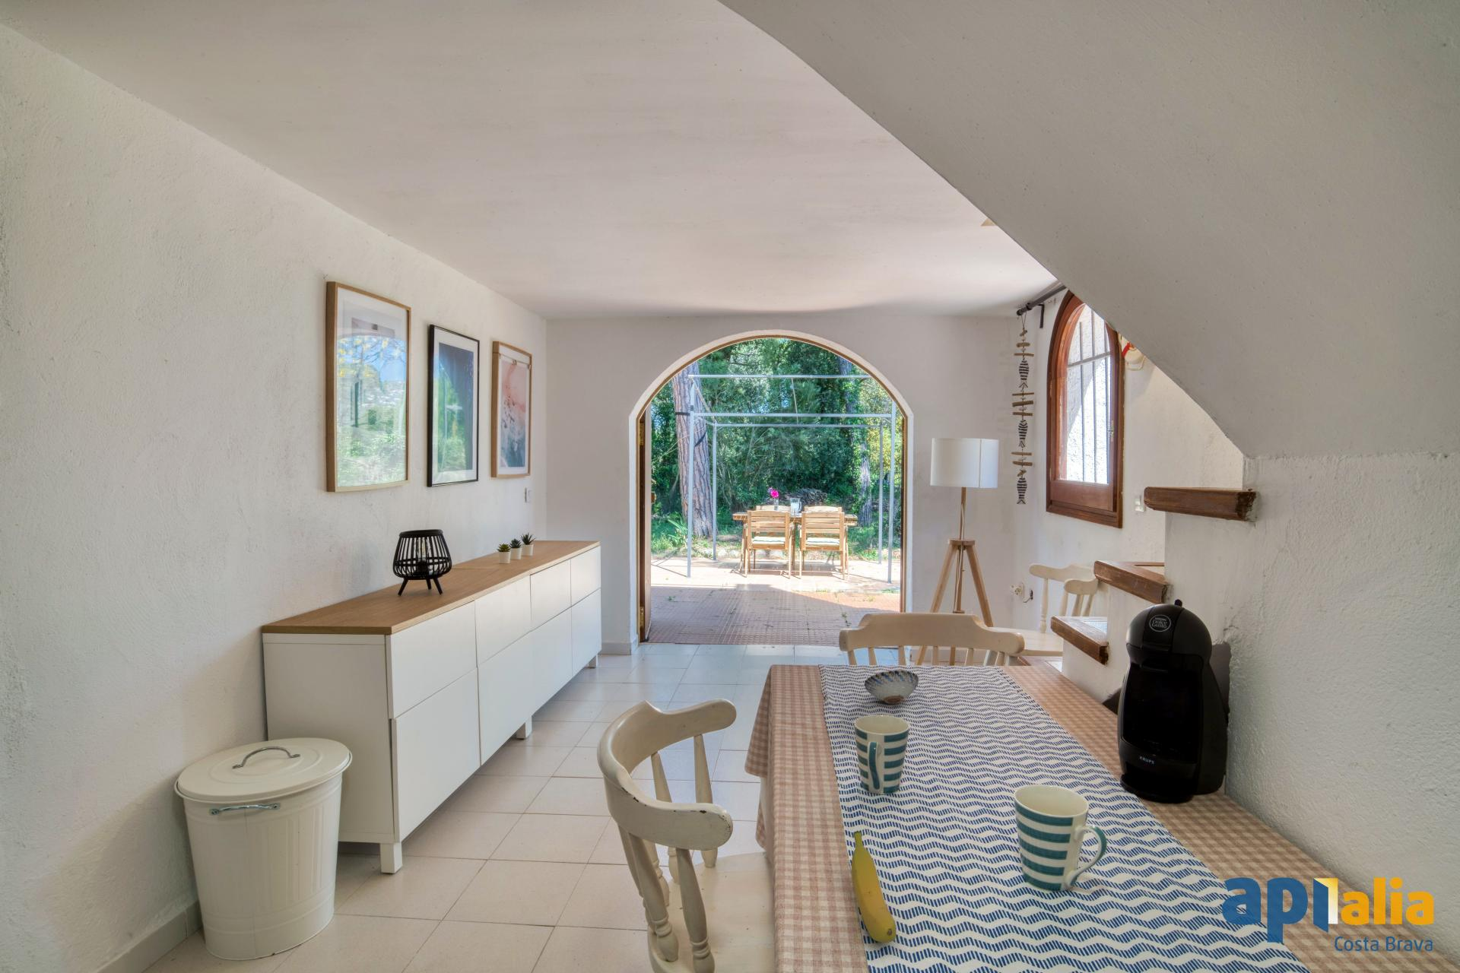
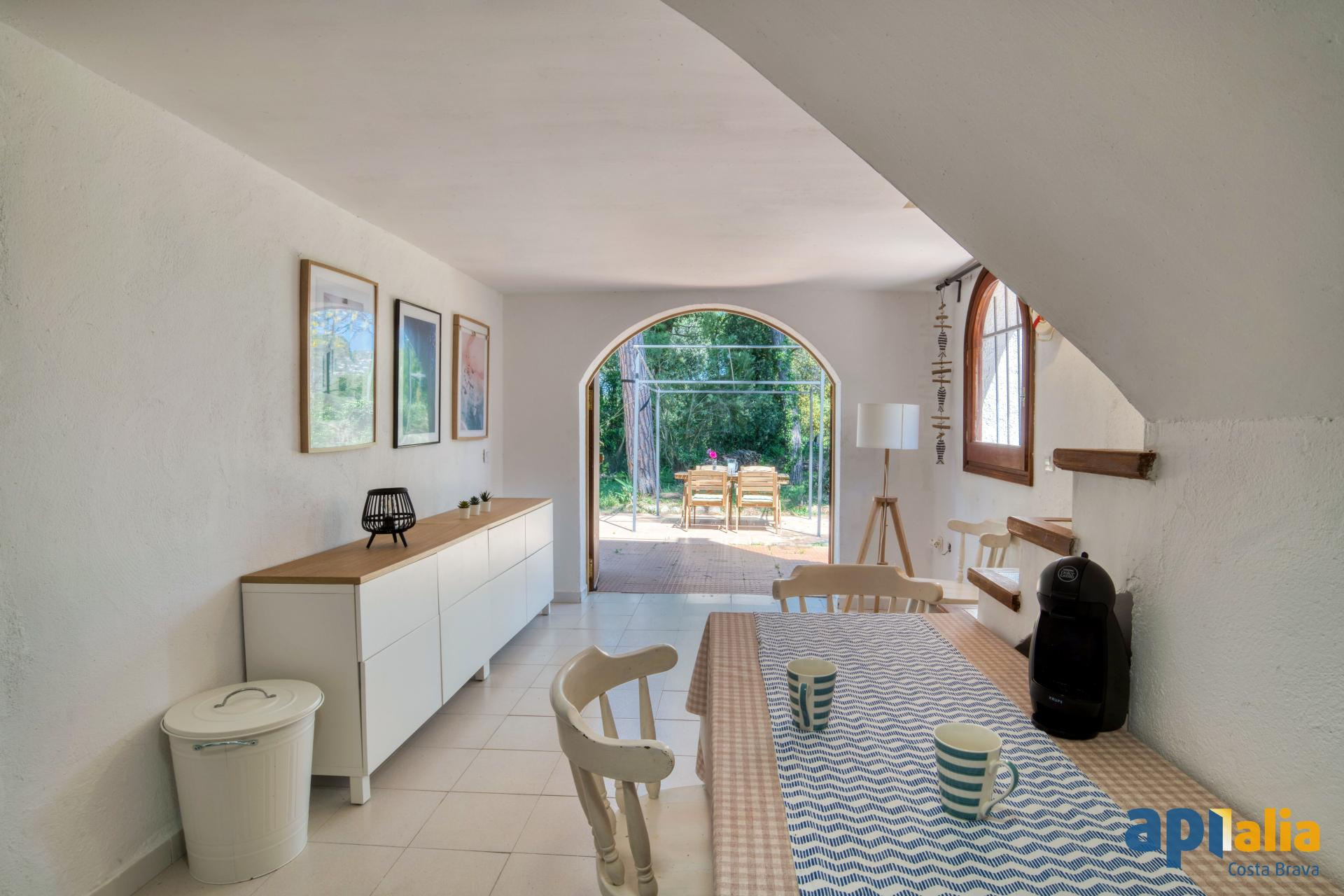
- bowl (891, 683)
- banana (871, 889)
